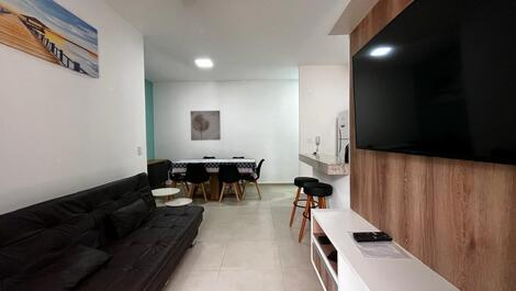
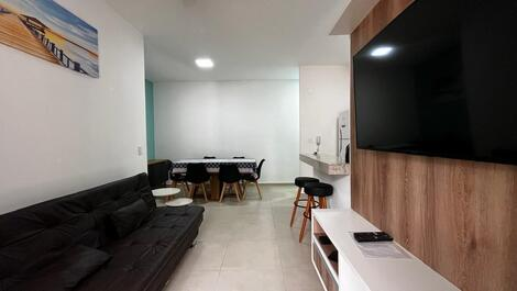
- wall art (205, 125)
